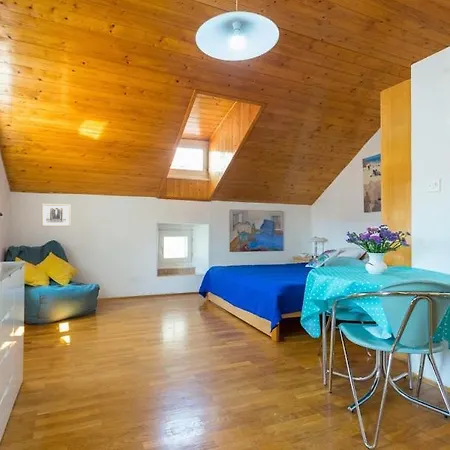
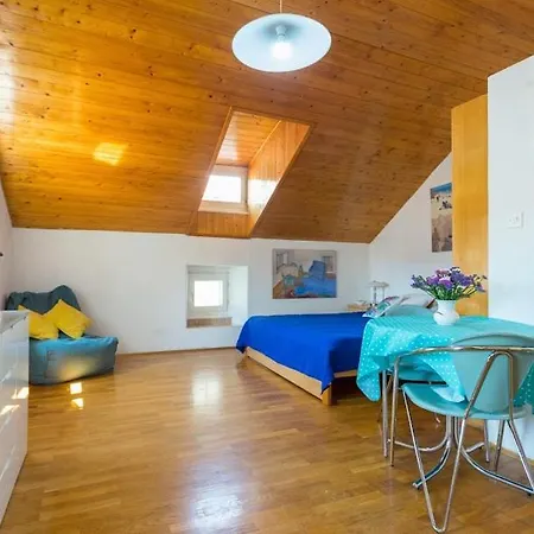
- wall art (56, 215)
